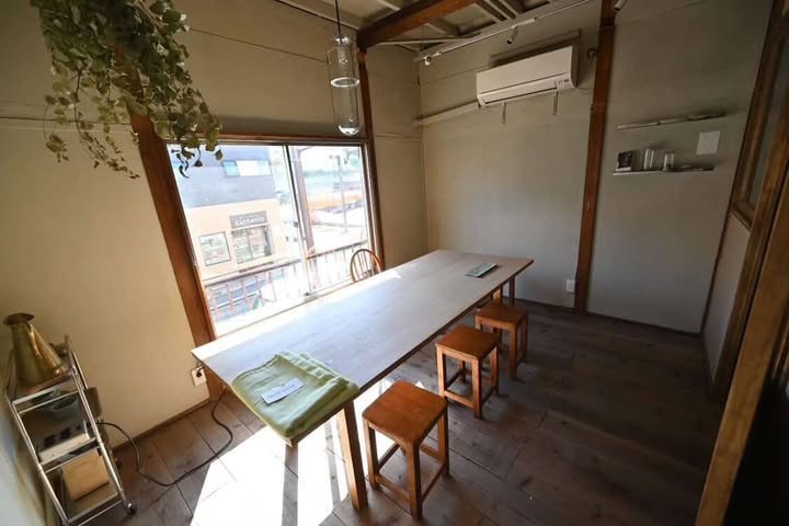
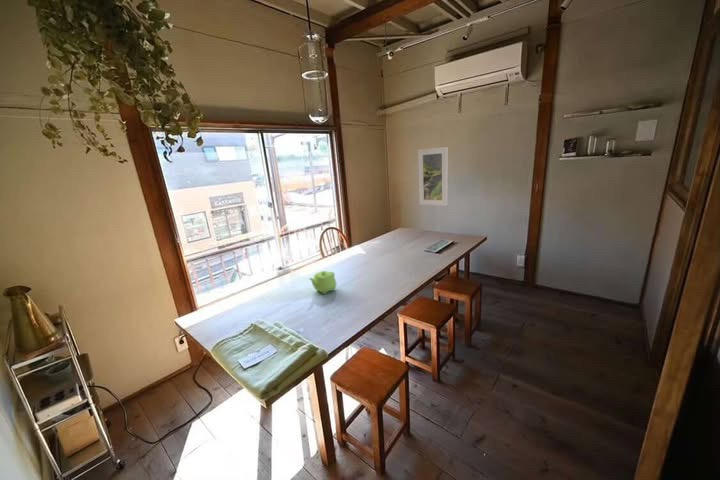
+ teapot (322, 281)
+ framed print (432, 177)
